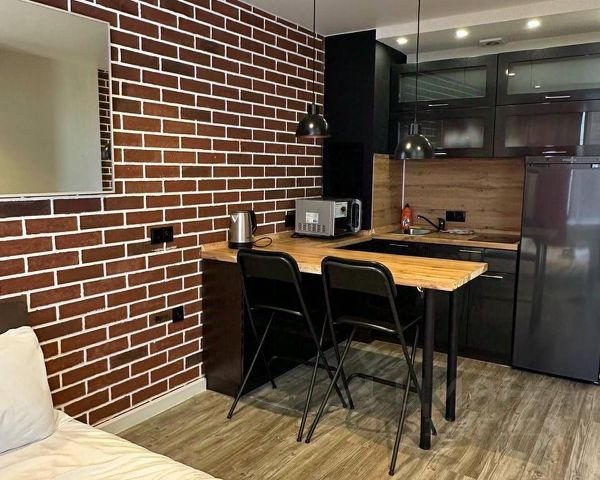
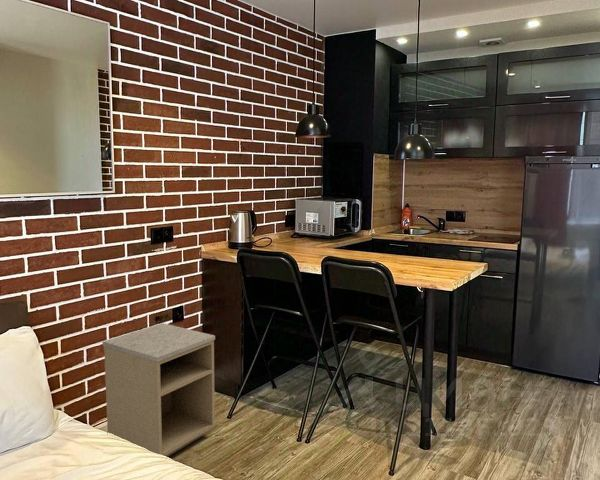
+ nightstand (161, 389)
